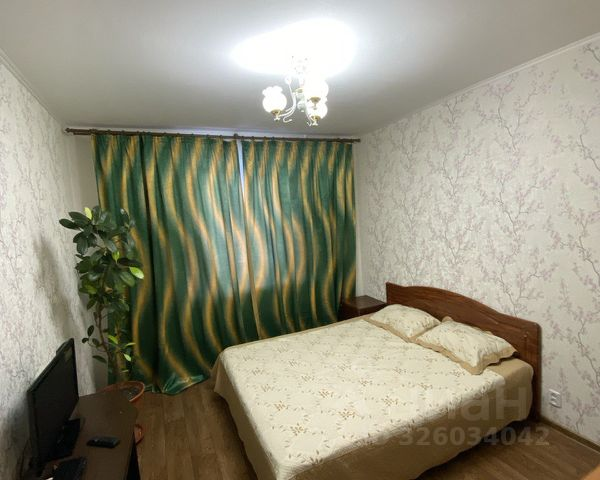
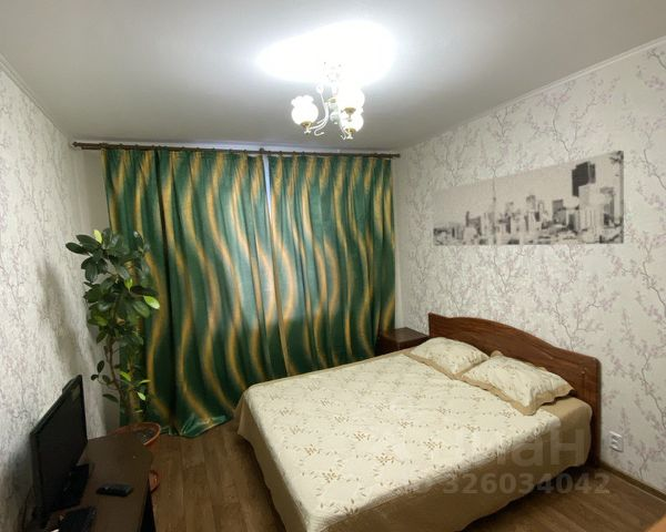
+ wall art (503, 211)
